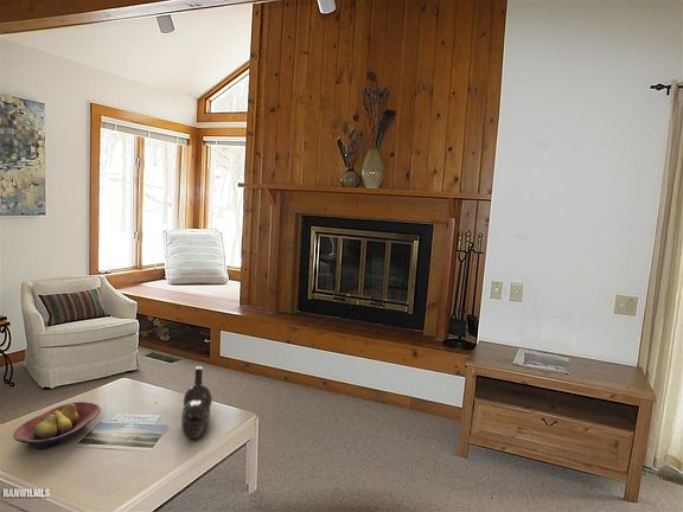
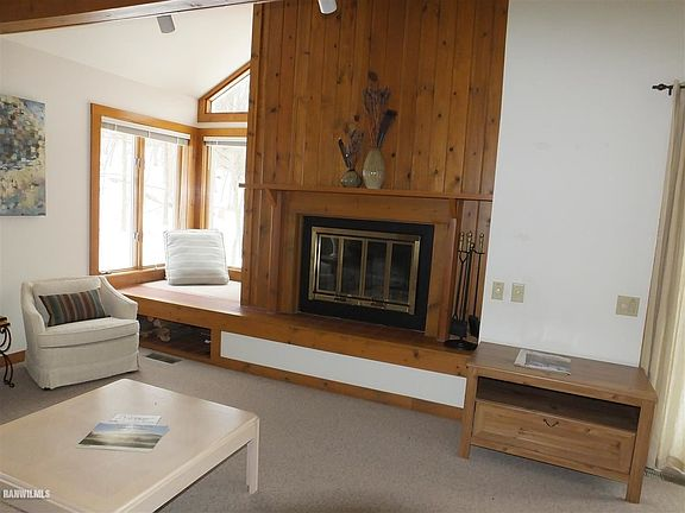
- fruit bowl (59, 421)
- decorative vase (197, 401)
